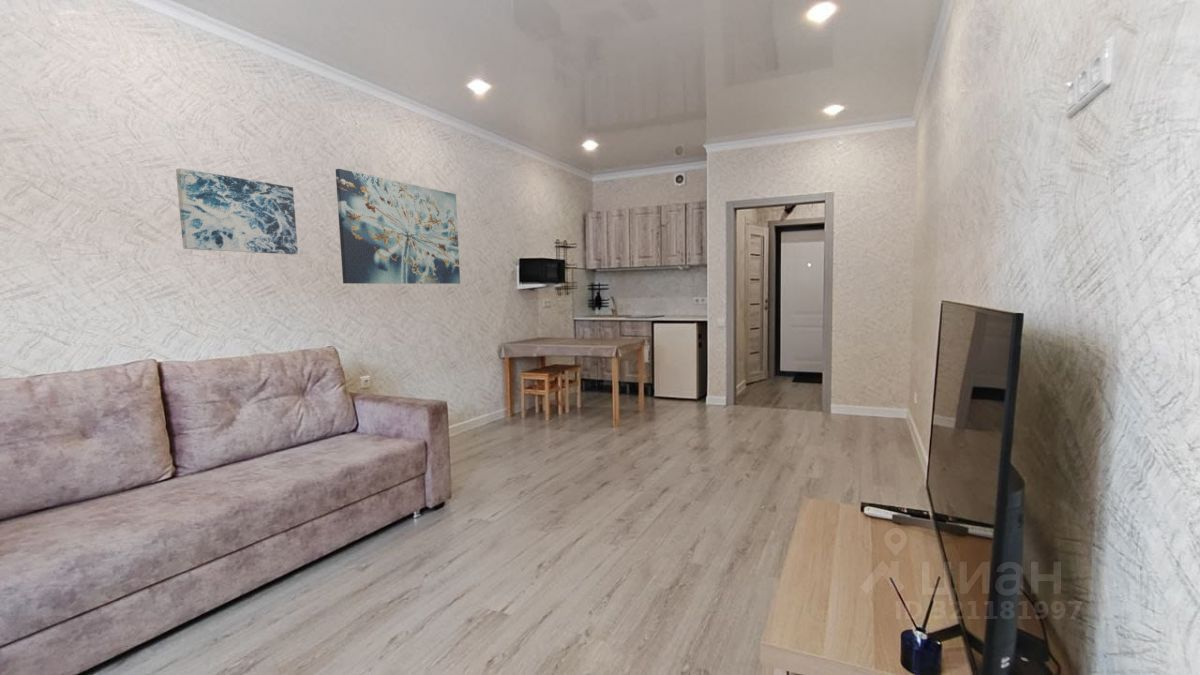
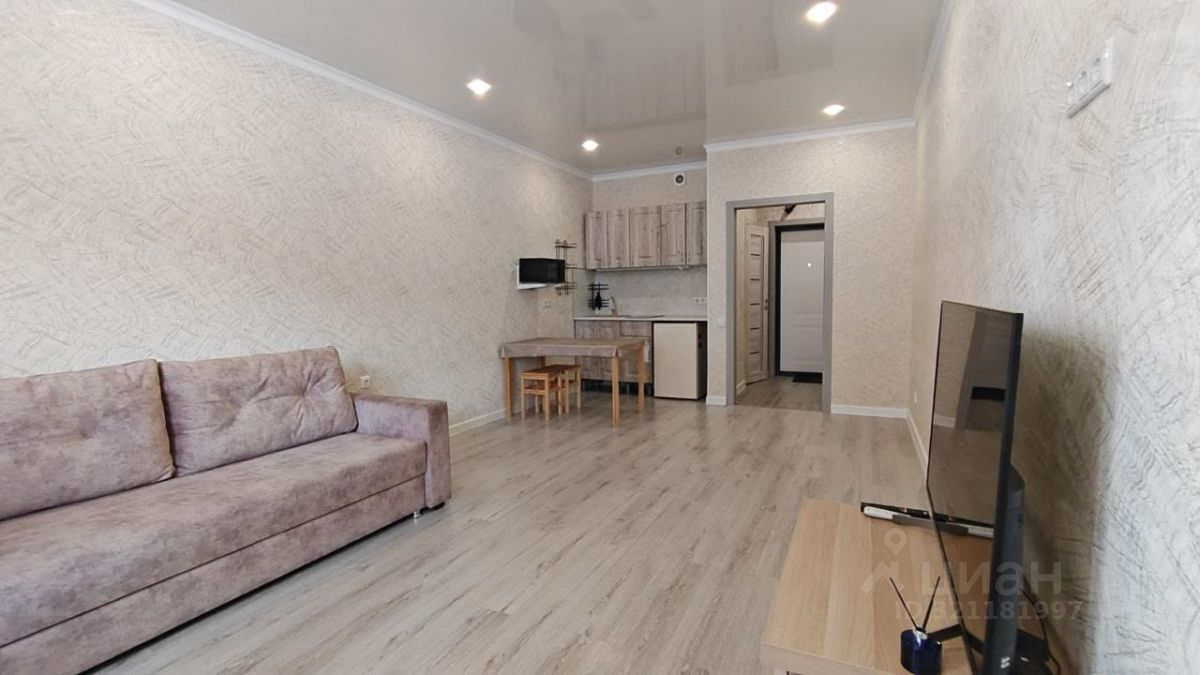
- wall art (405, 233)
- wall art (242, 215)
